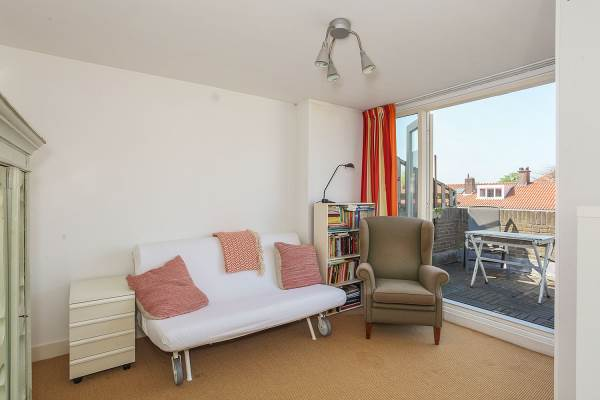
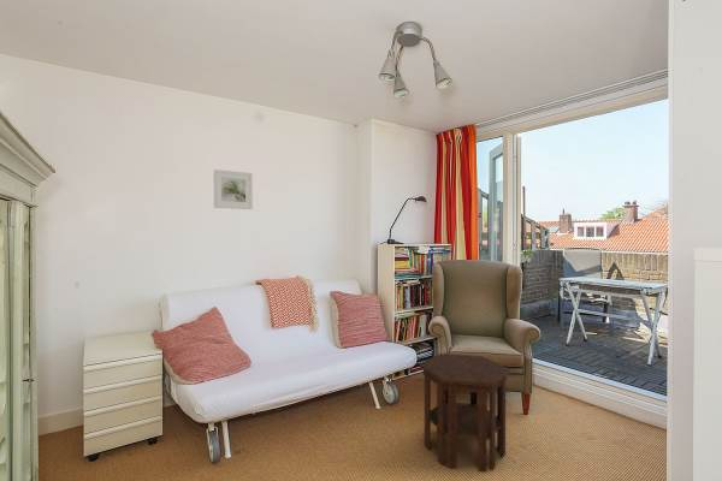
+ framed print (233, 190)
+ side table (463, 406)
